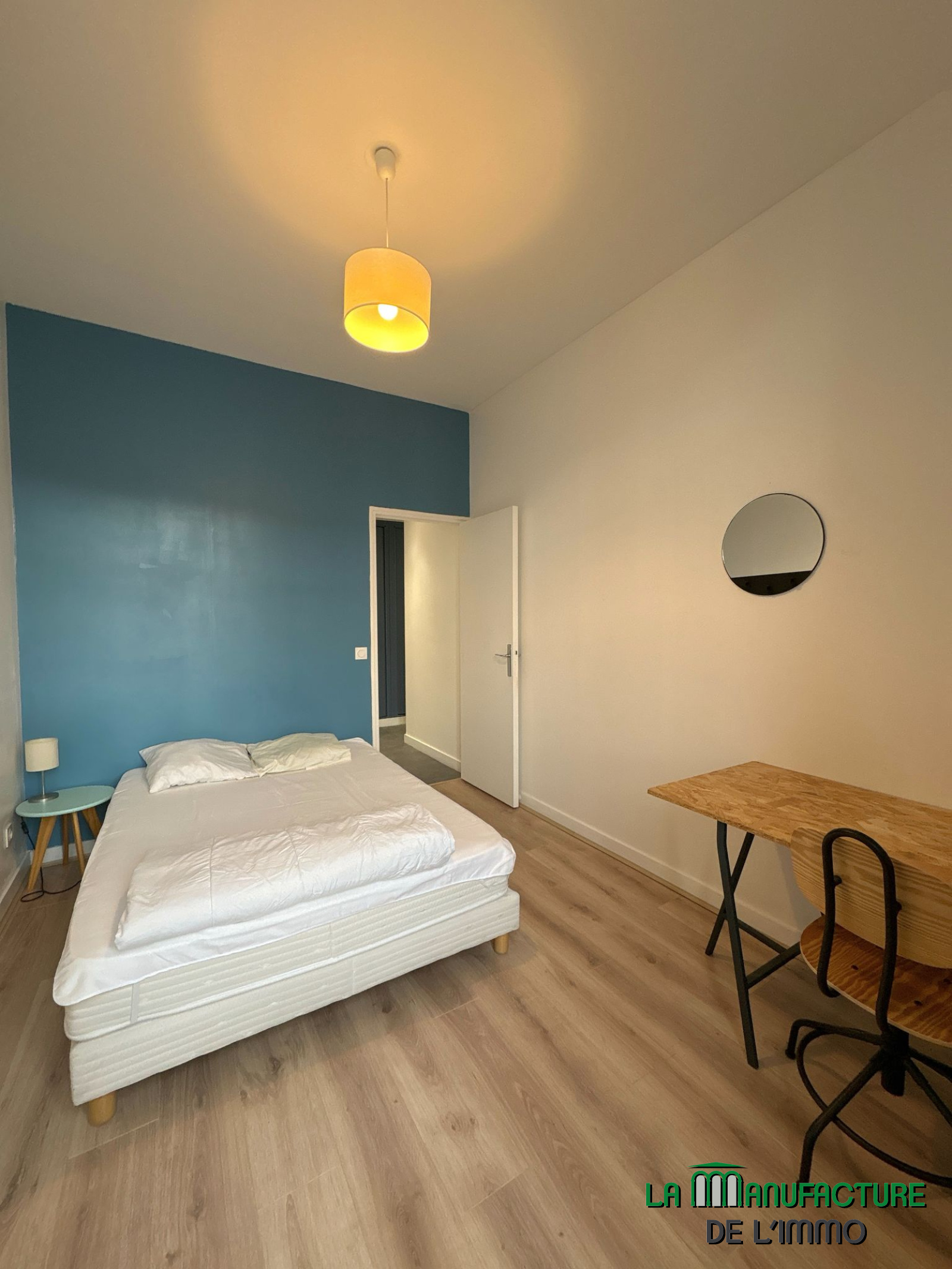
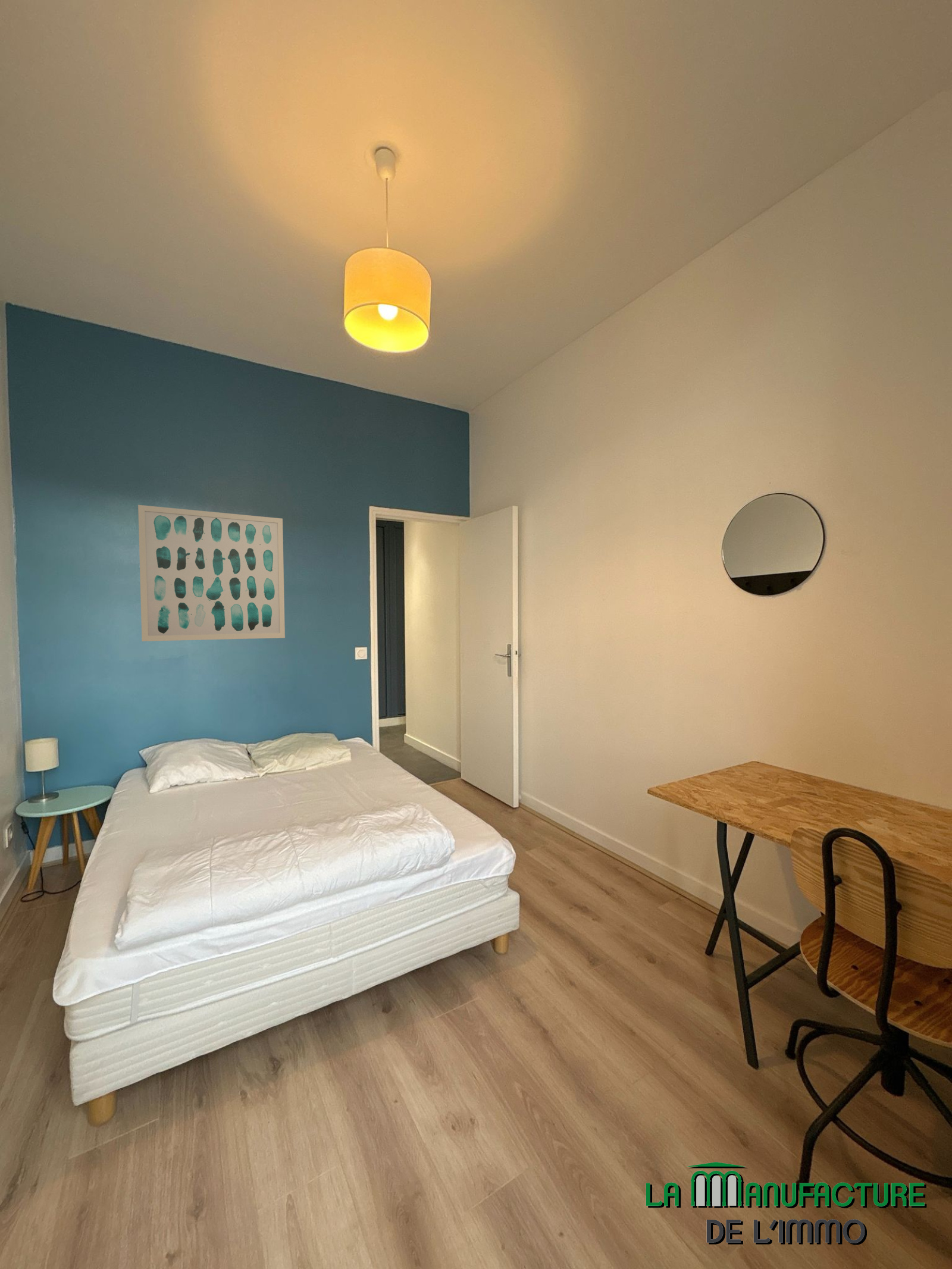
+ wall art (217, 576)
